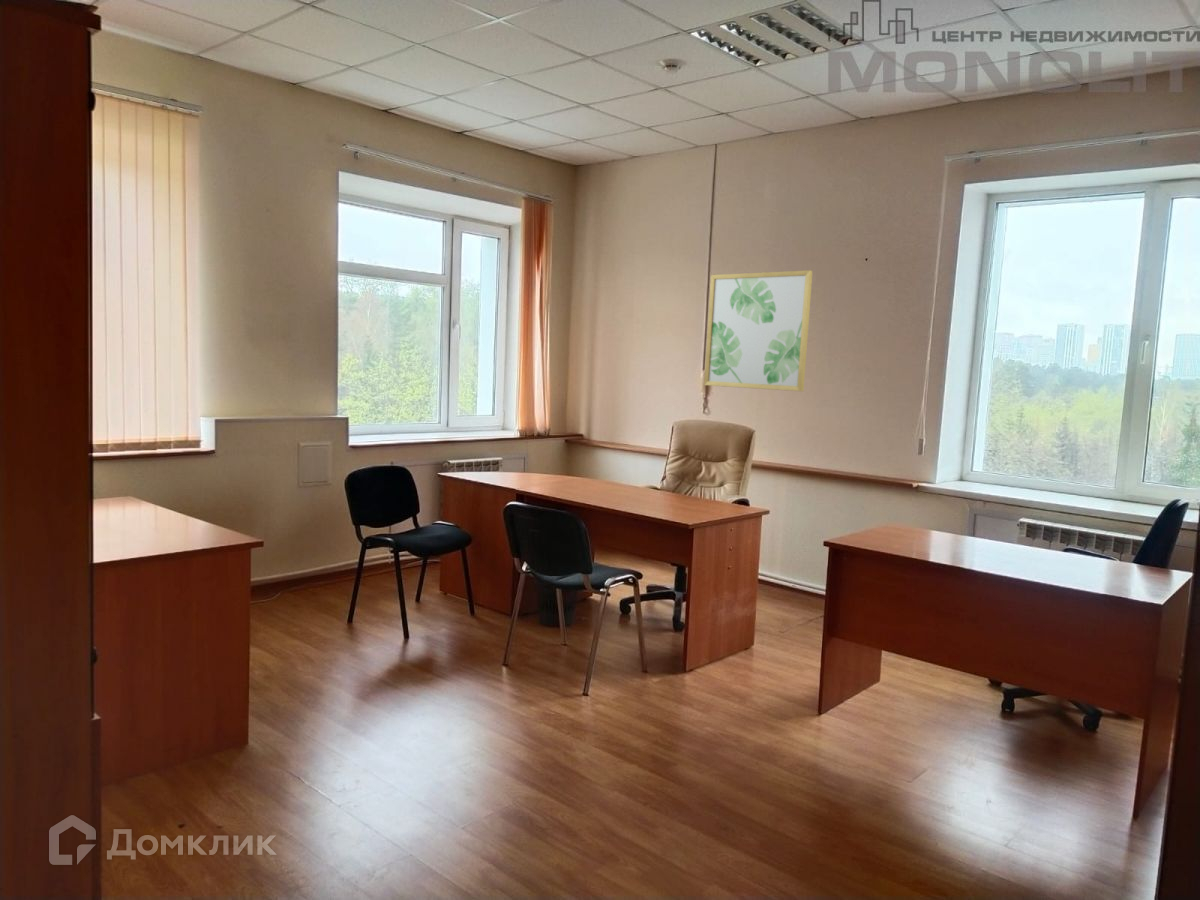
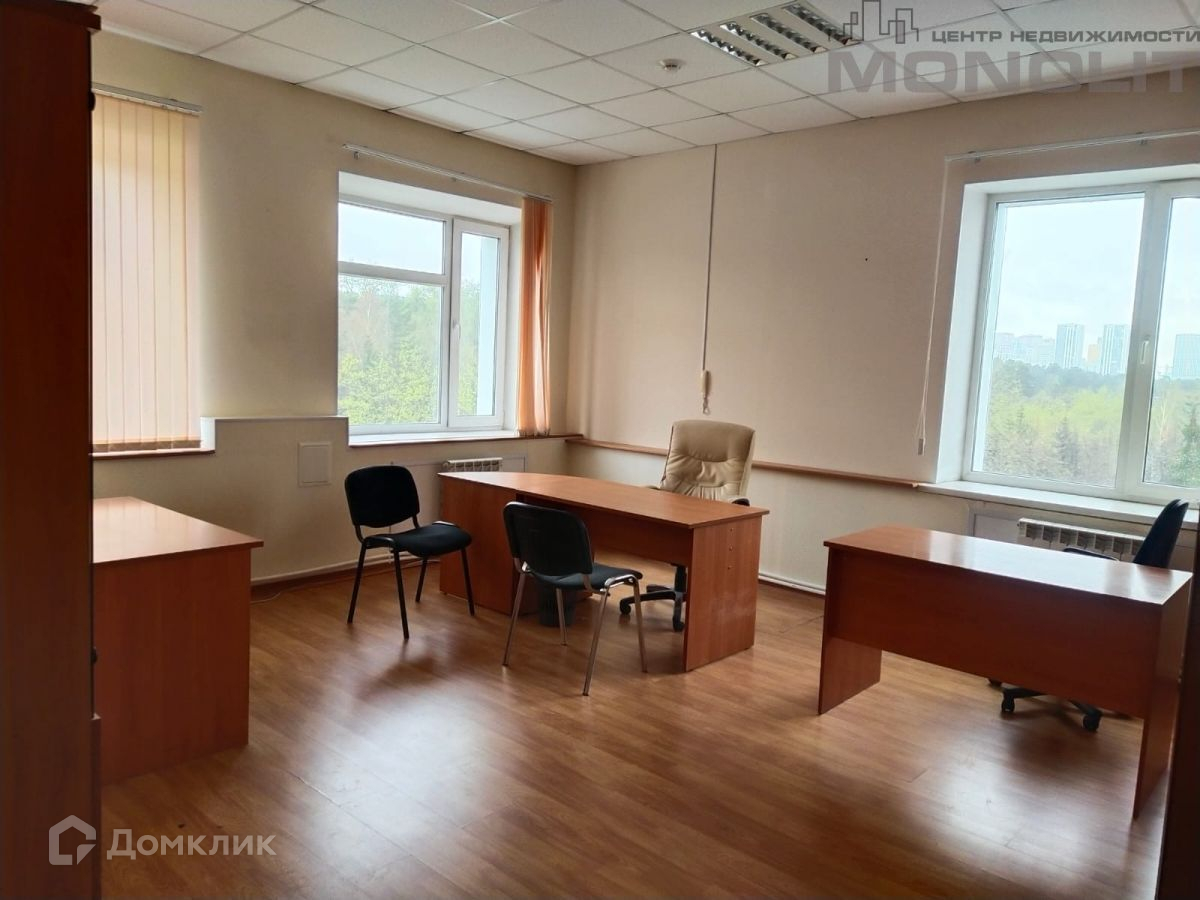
- wall art (755, 330)
